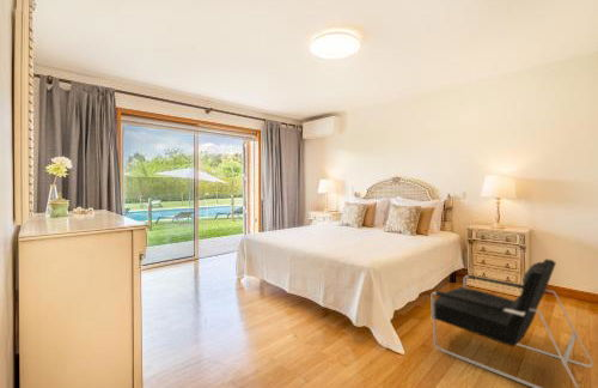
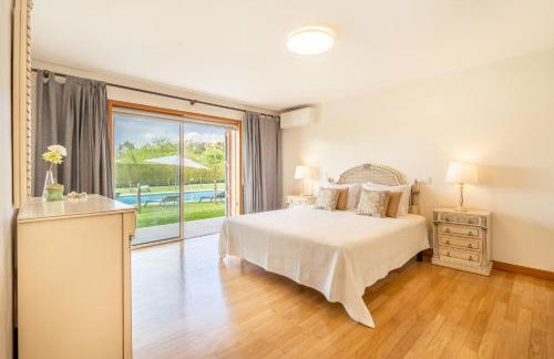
- armchair (504, 307)
